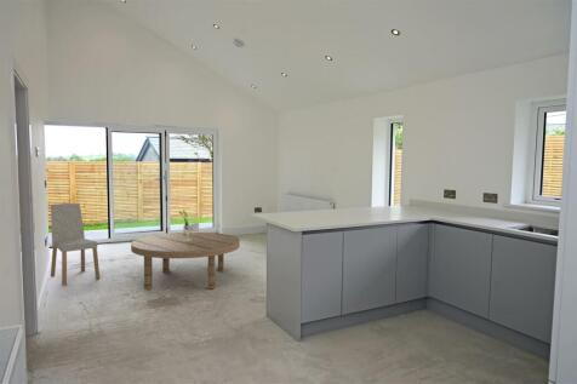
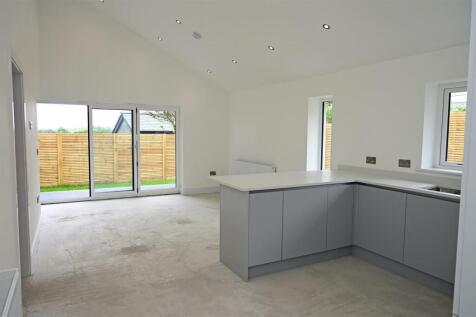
- dining chair (73, 241)
- bouquet (188, 223)
- dining table (187, 252)
